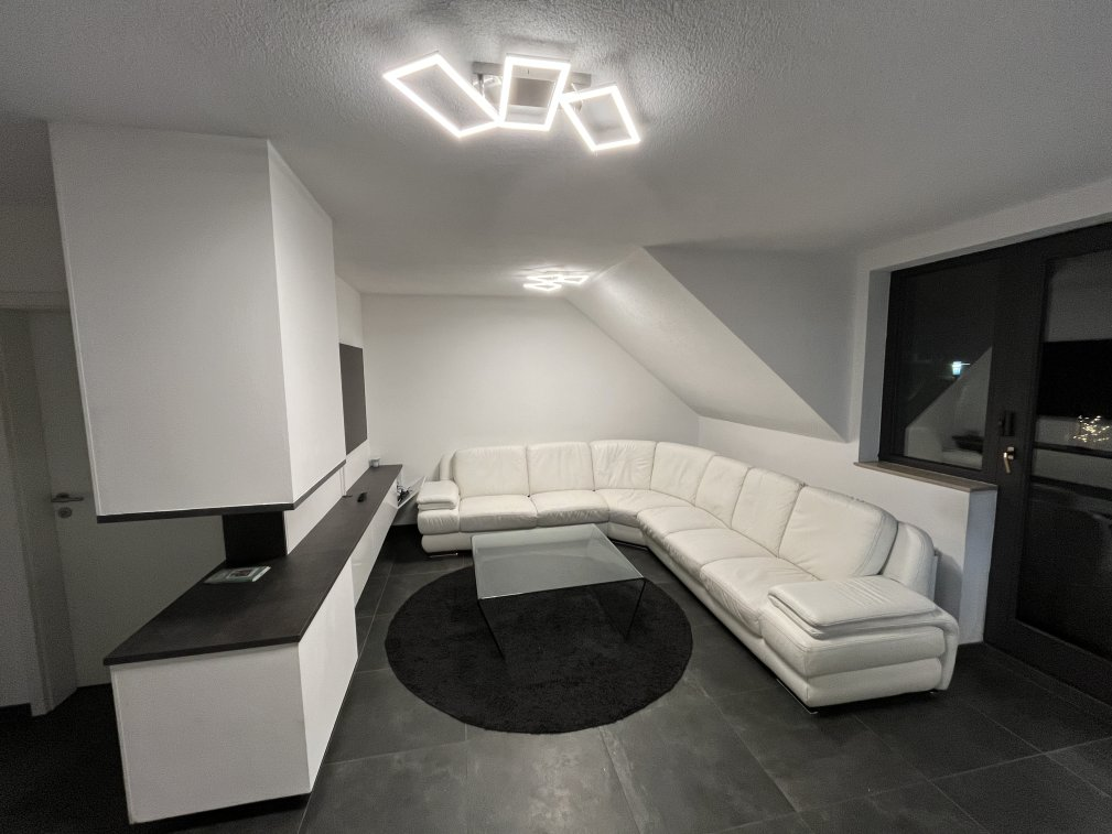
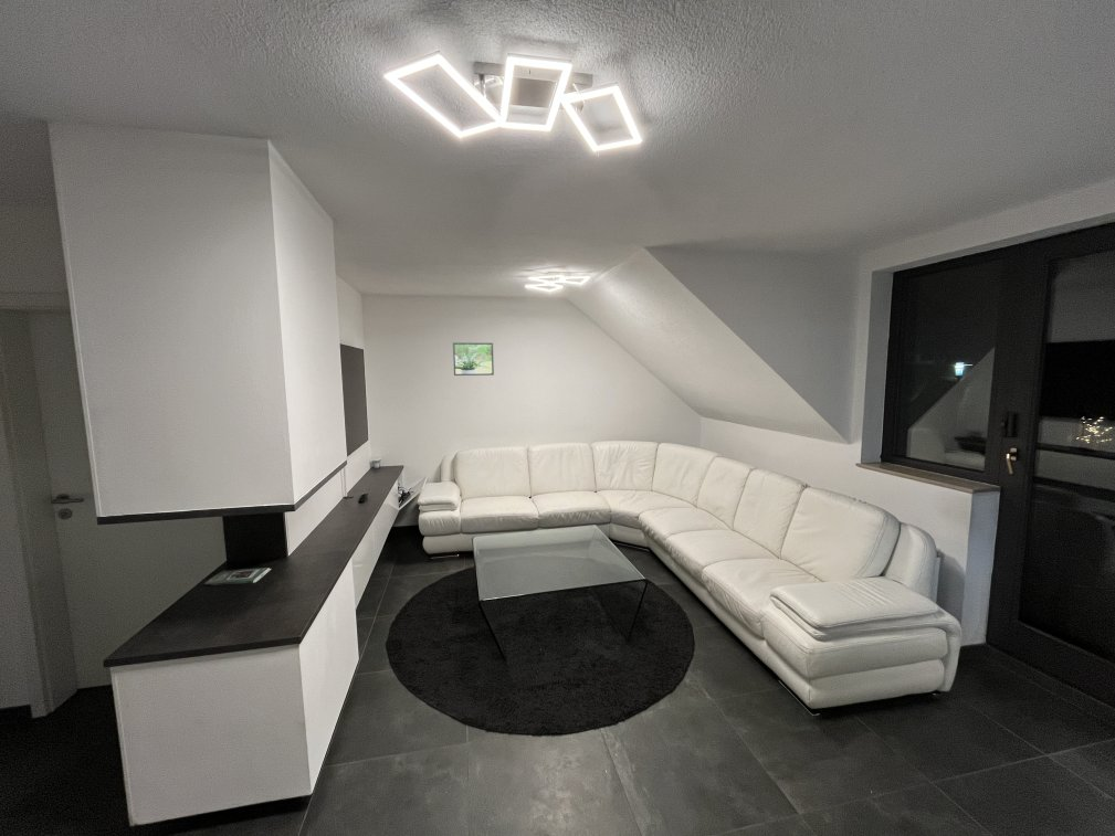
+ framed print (473, 359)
